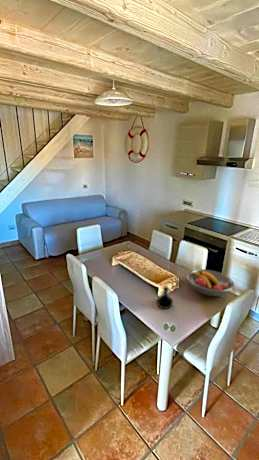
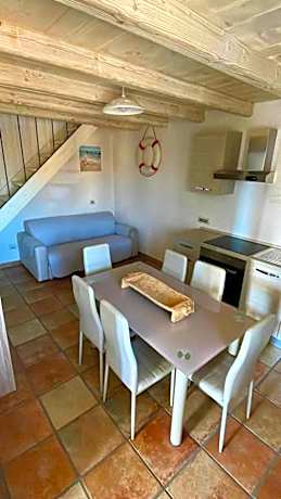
- tequila bottle (165, 295)
- fruit bowl (209, 283)
